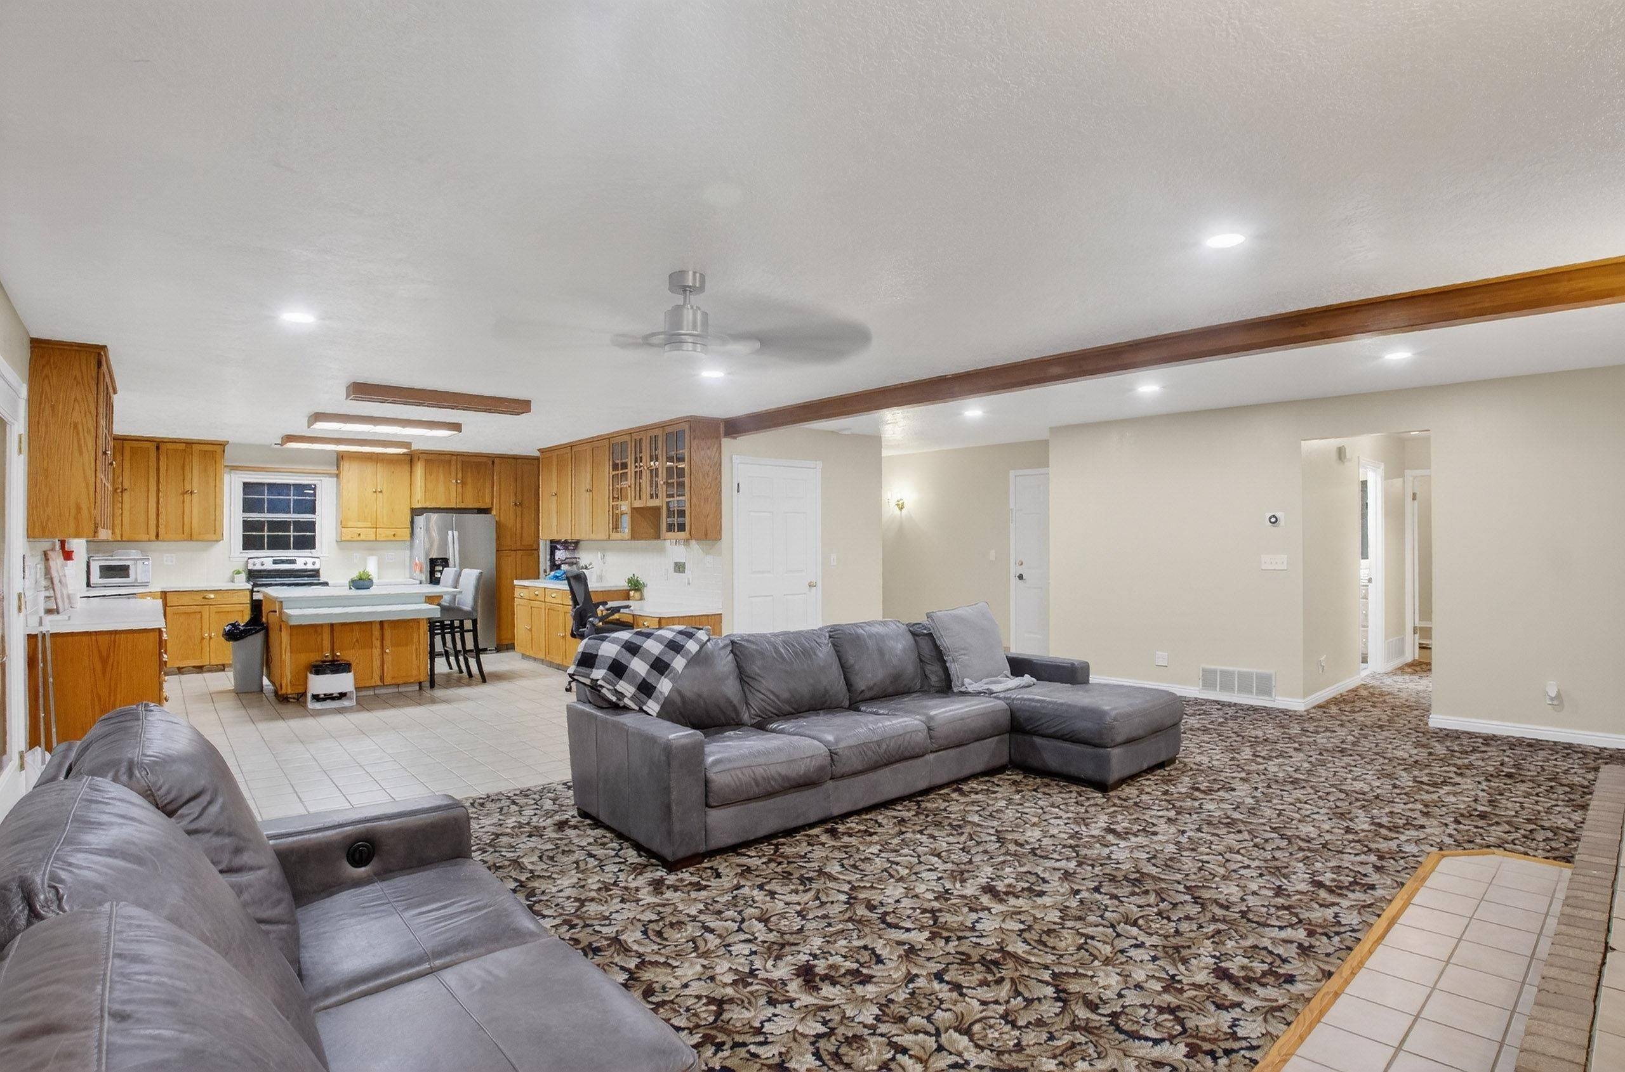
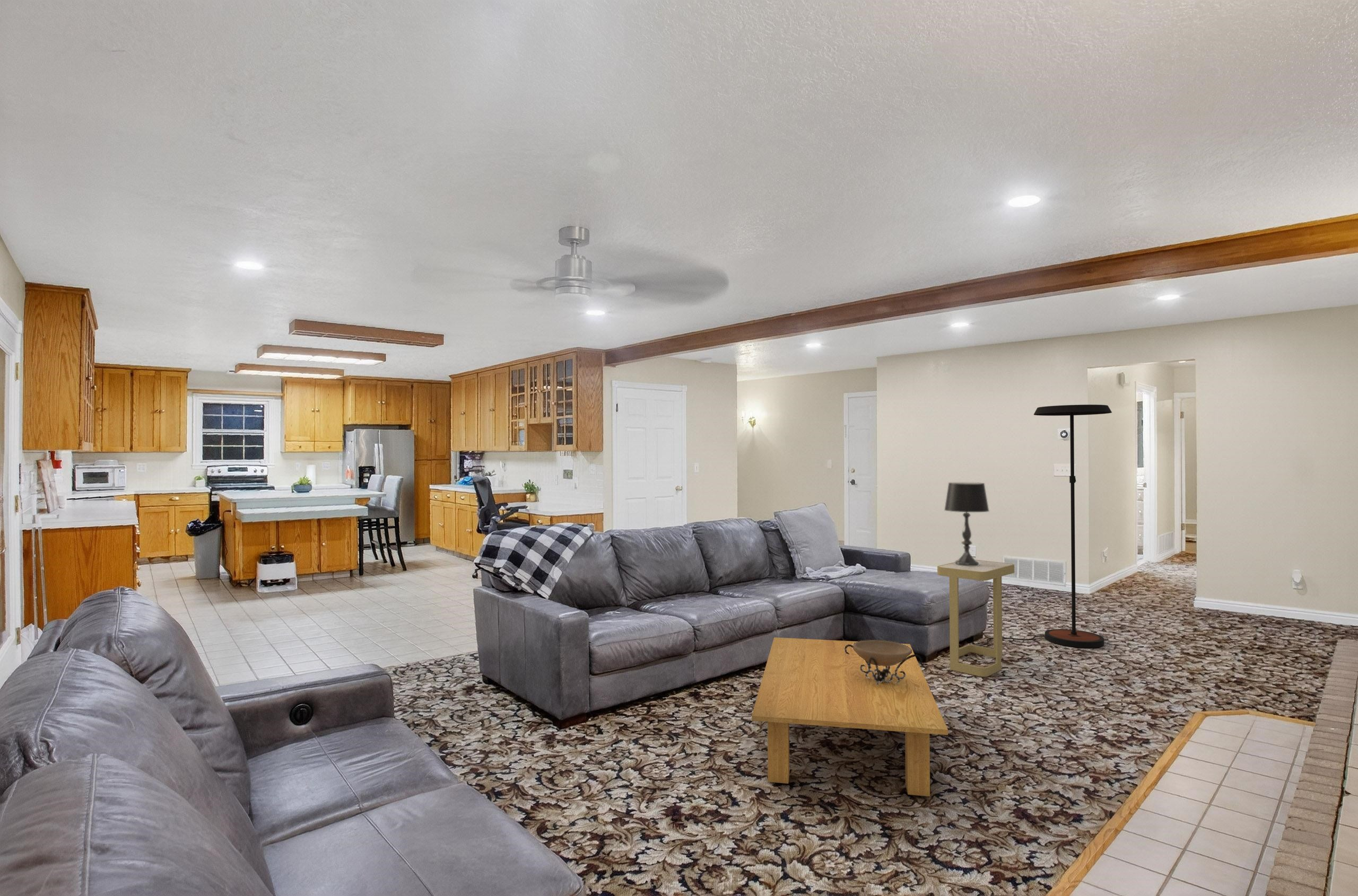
+ floor lamp (1071, 524)
+ decorative bowl (882, 663)
+ coffee table (843, 705)
+ side table (994, 614)
+ table lamp (967, 523)
